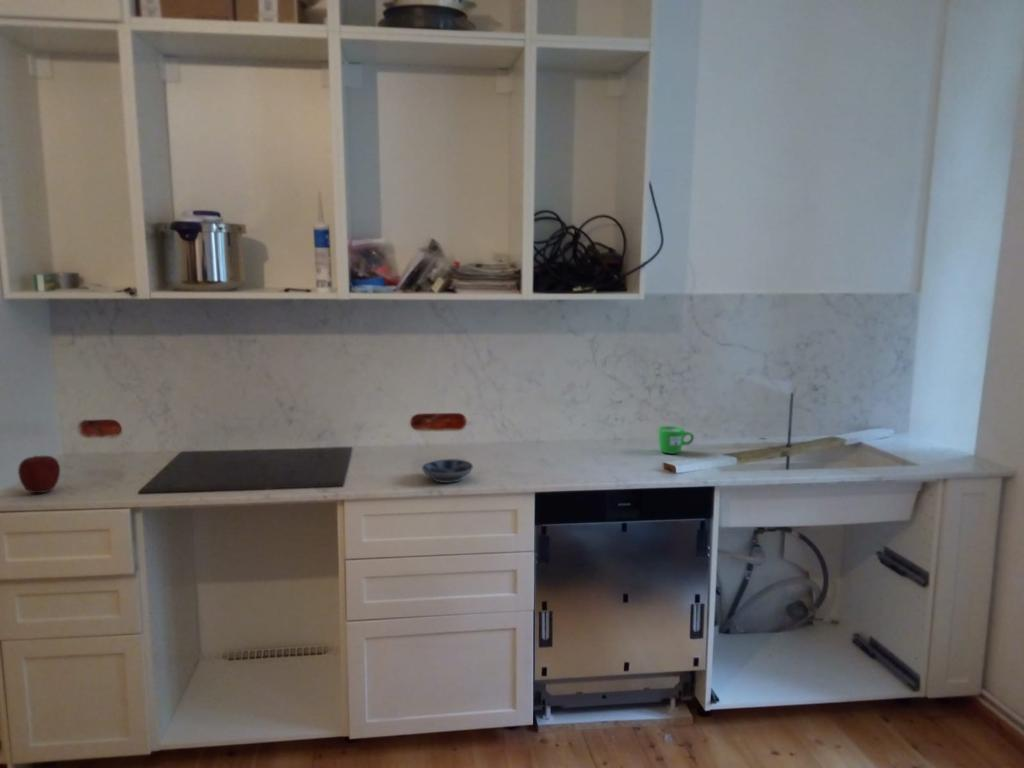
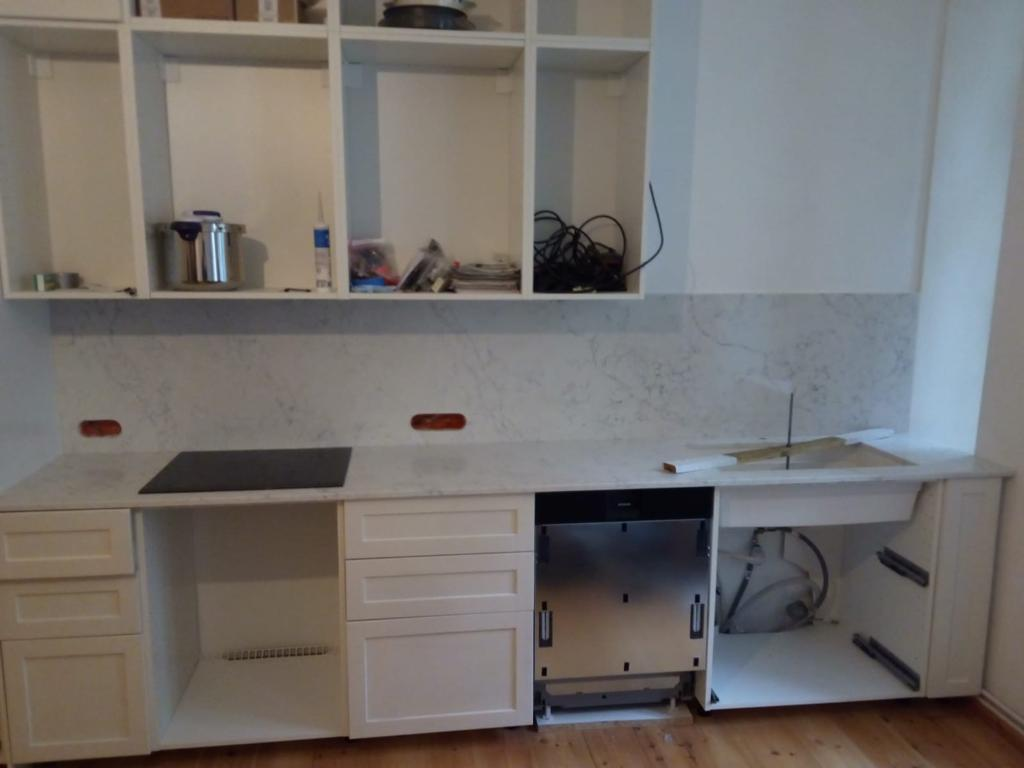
- mug (676, 440)
- bowl (447, 472)
- apple (39, 473)
